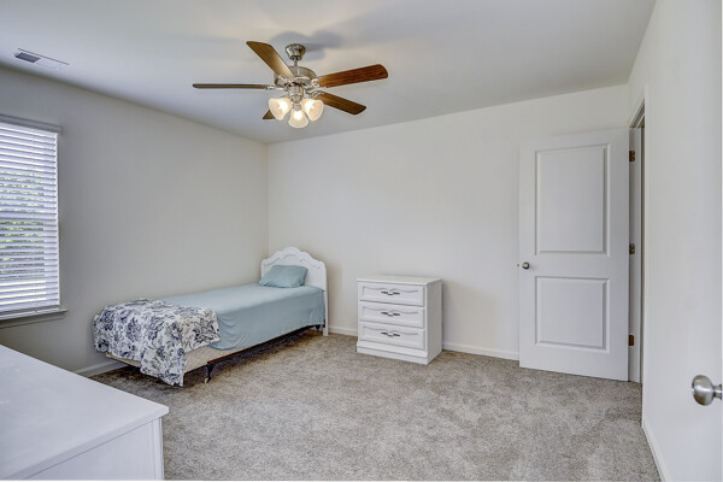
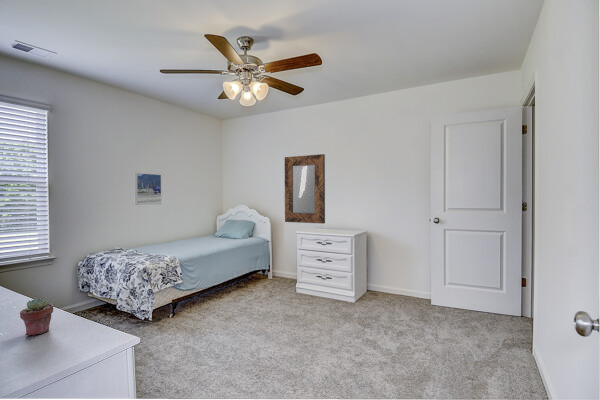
+ home mirror (304, 189)
+ potted succulent (37, 315)
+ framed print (148, 189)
